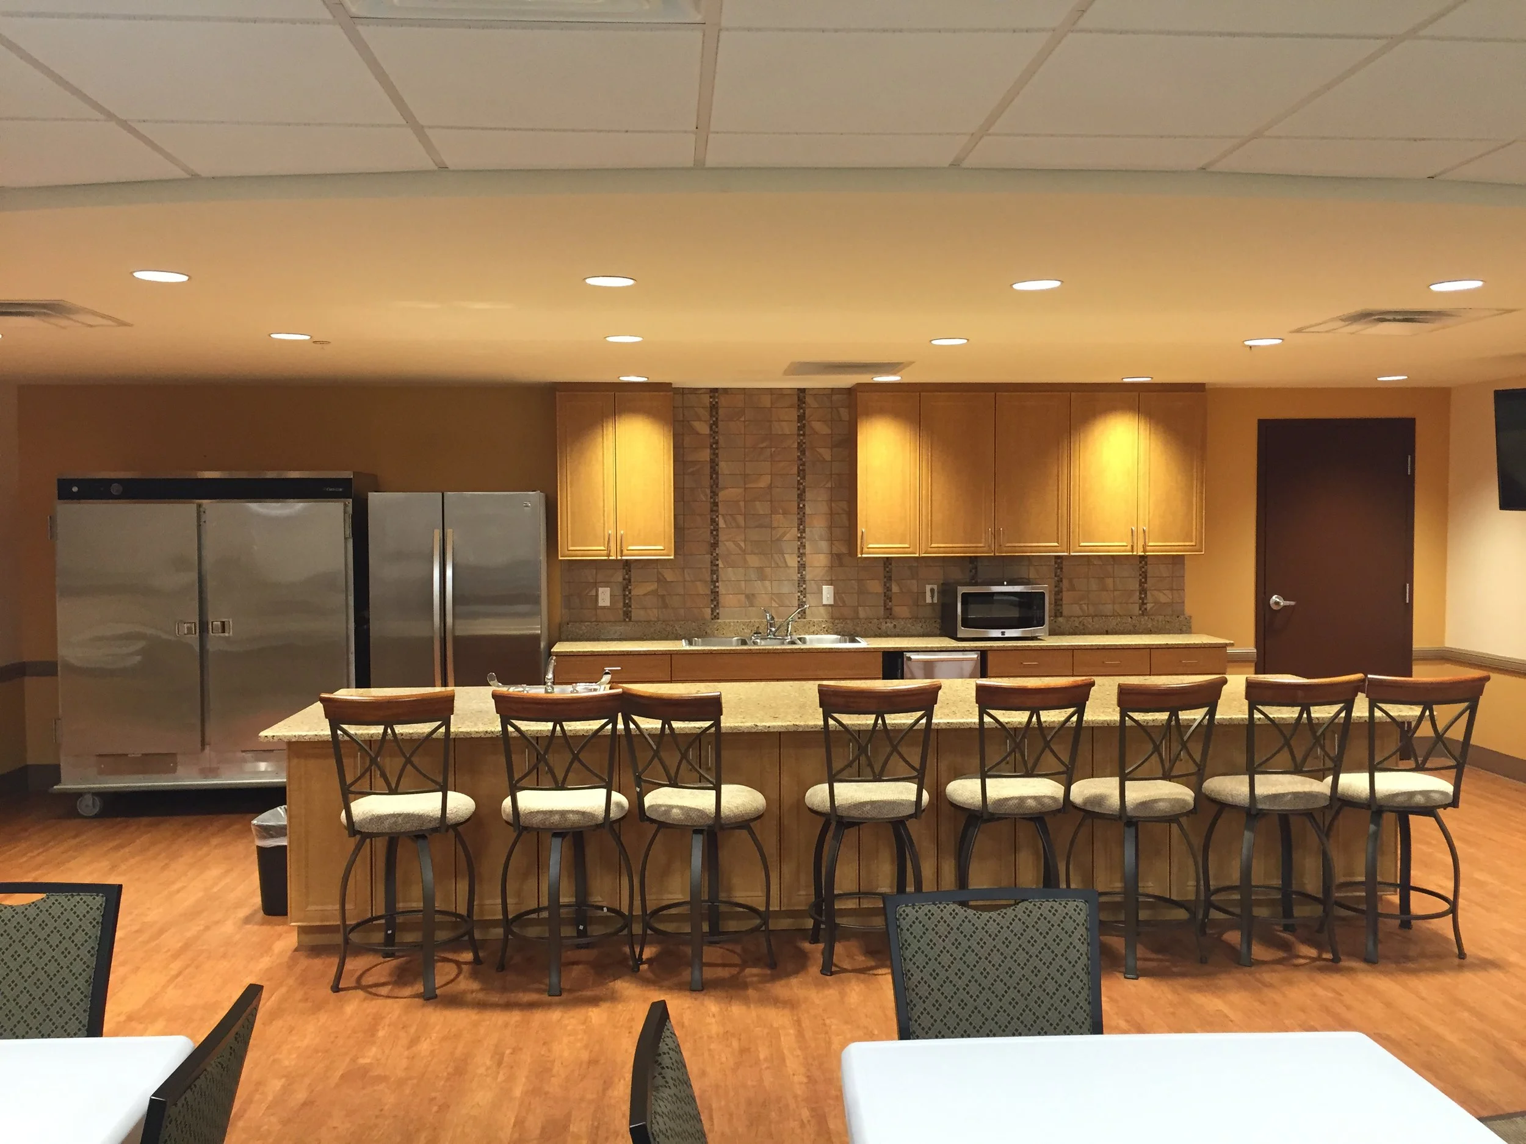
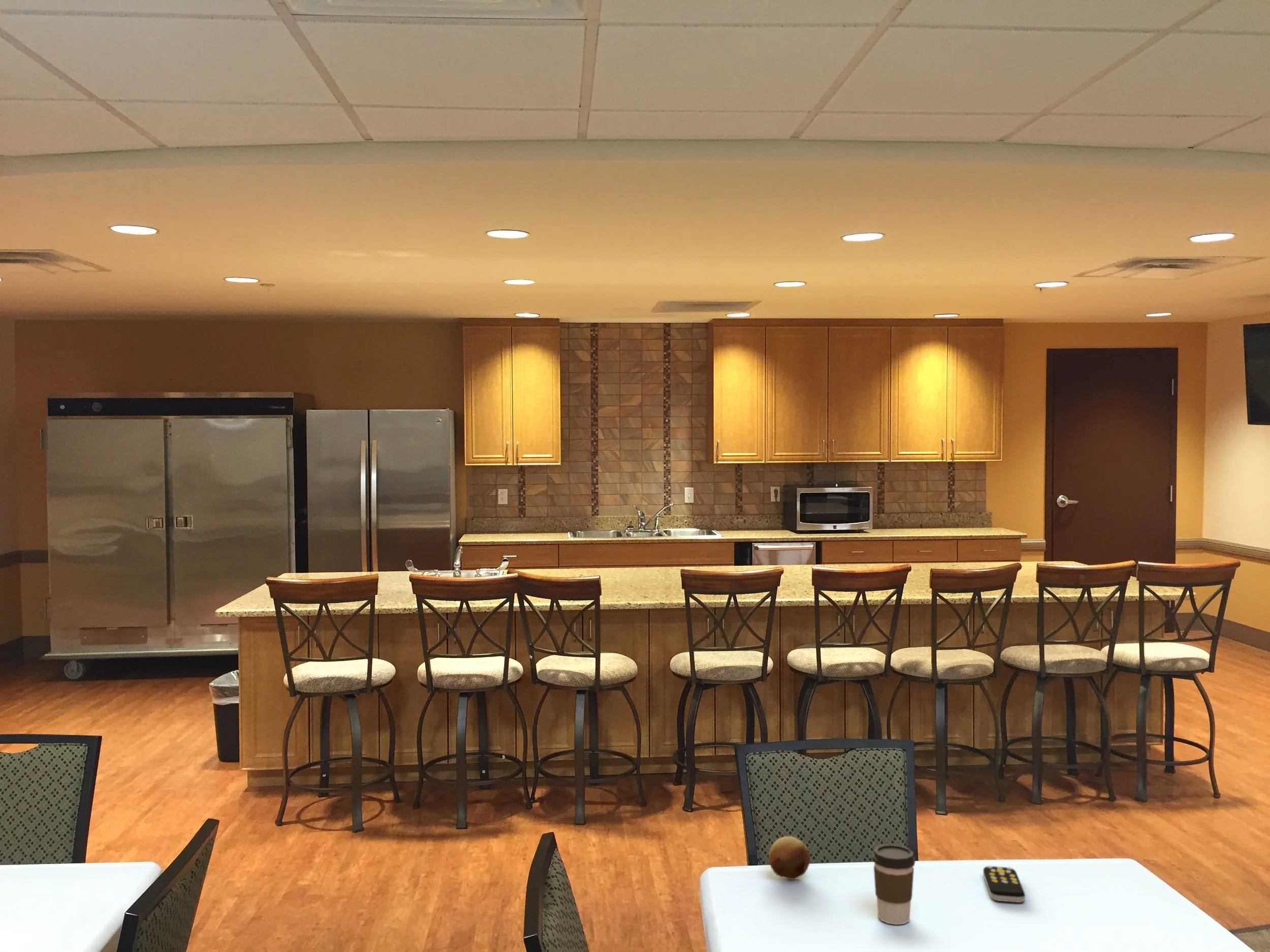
+ coffee cup (894, 884)
+ fruit (789, 858)
+ remote control (1003, 883)
